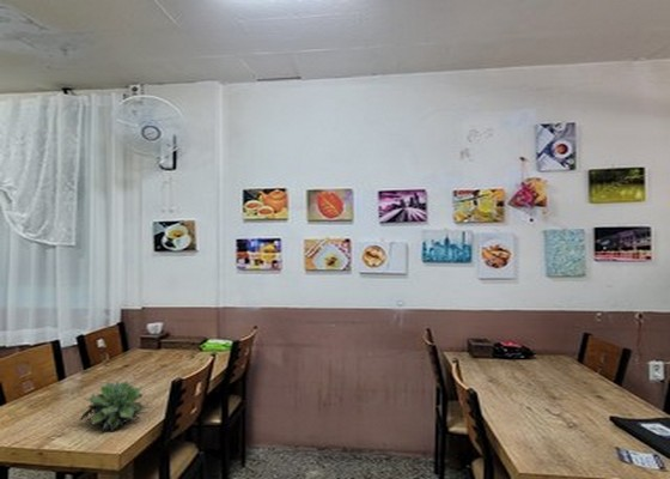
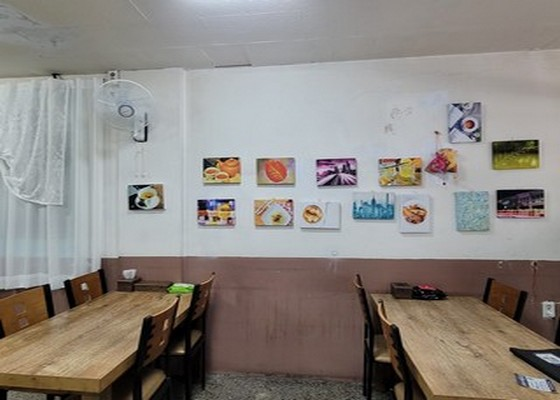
- succulent plant (115, 400)
